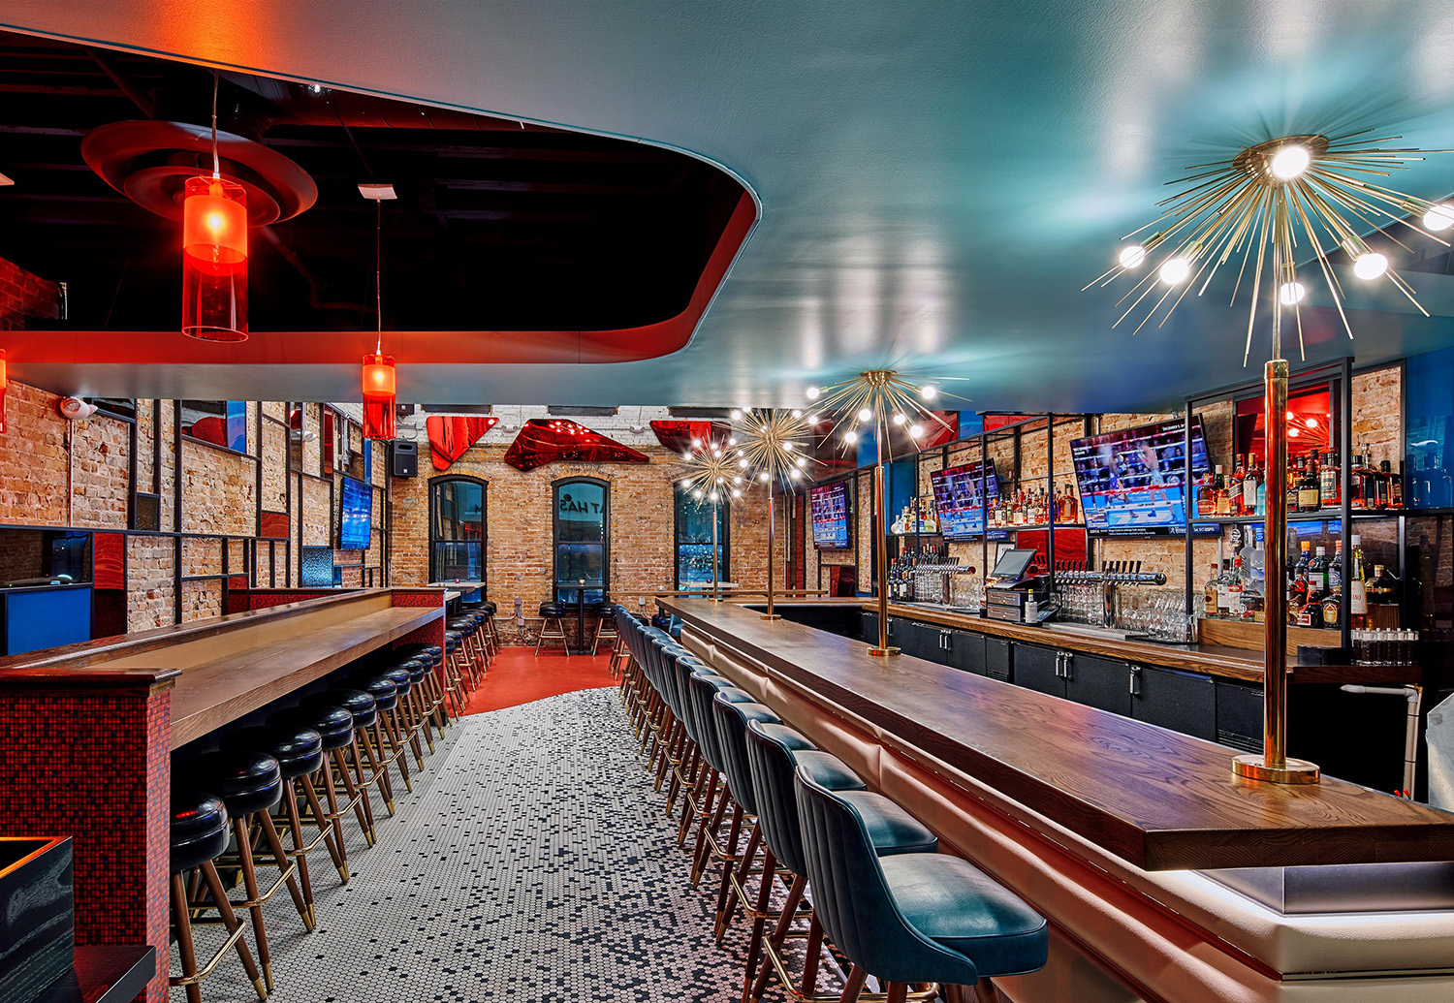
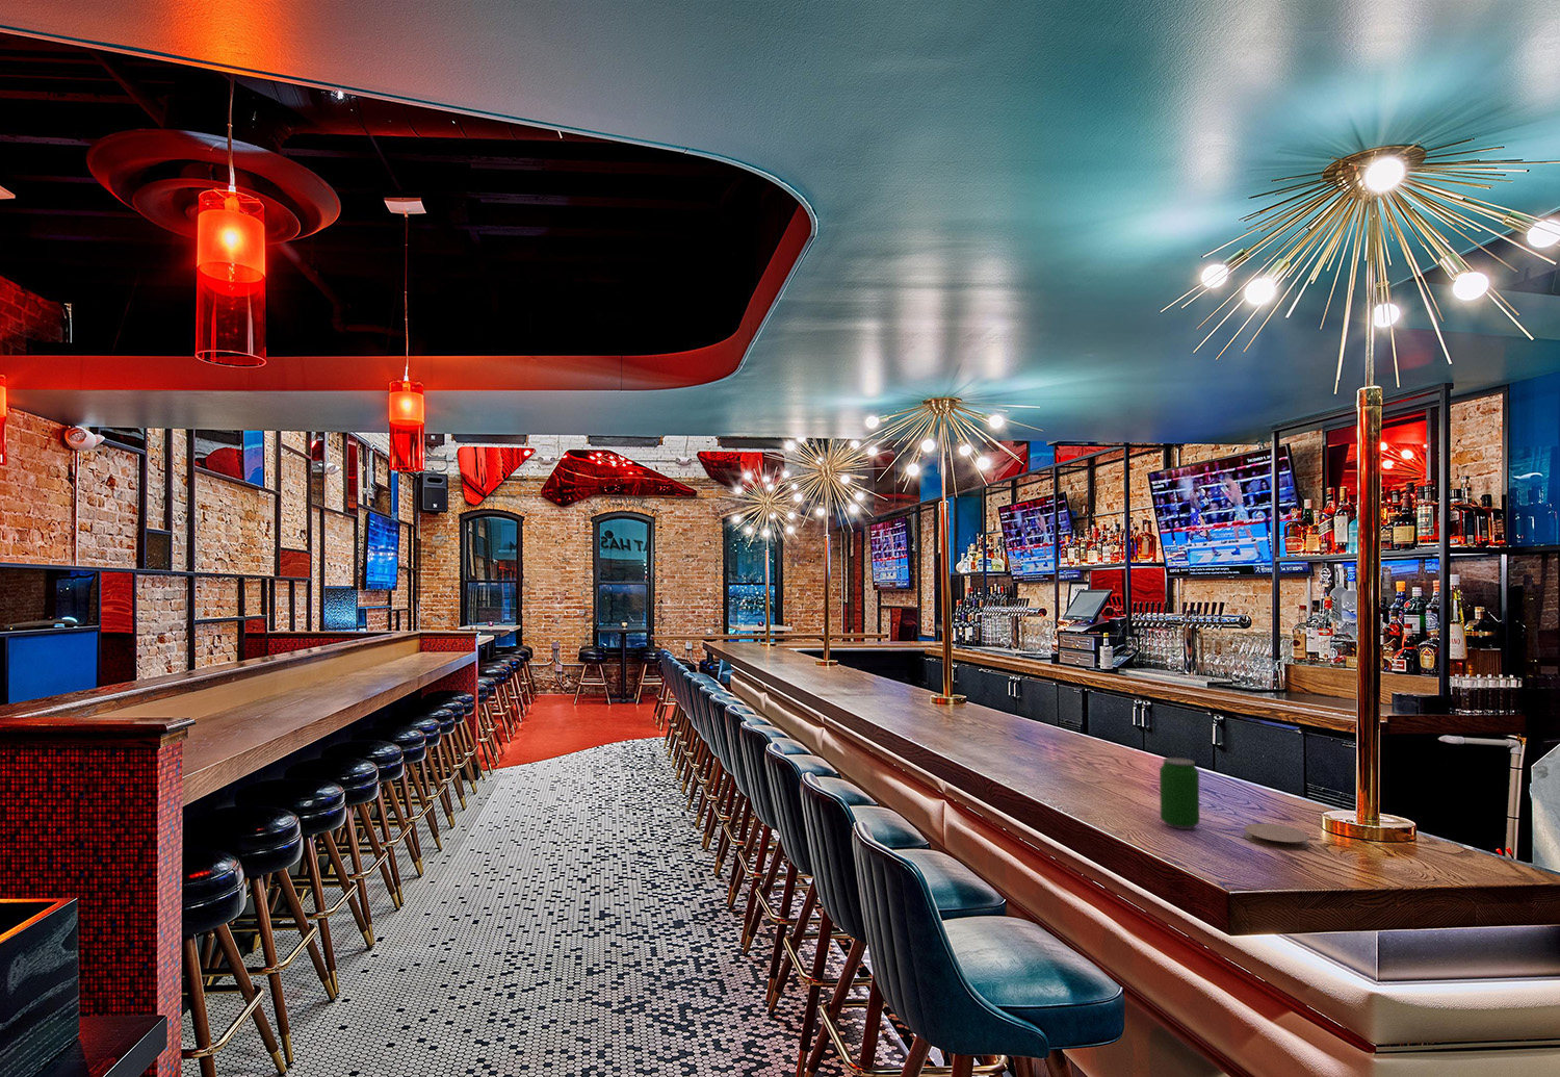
+ coaster (1276, 835)
+ beverage can (1179, 792)
